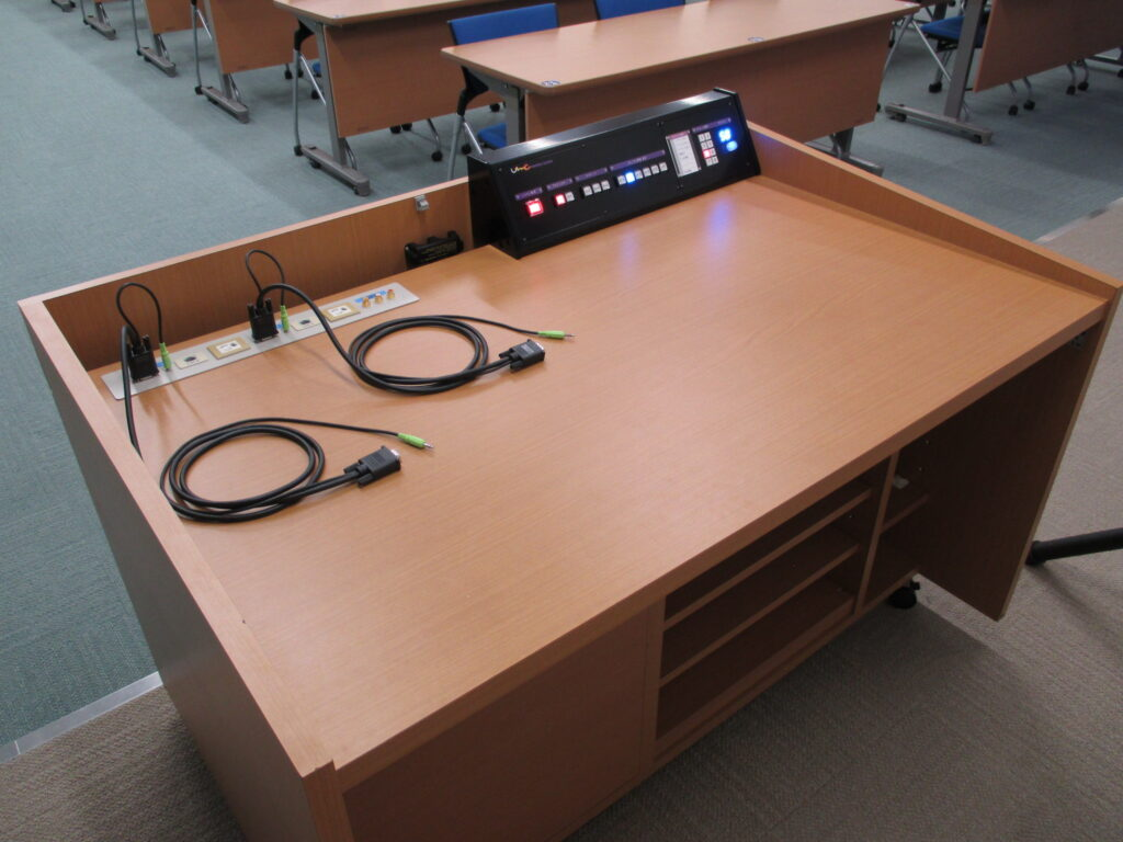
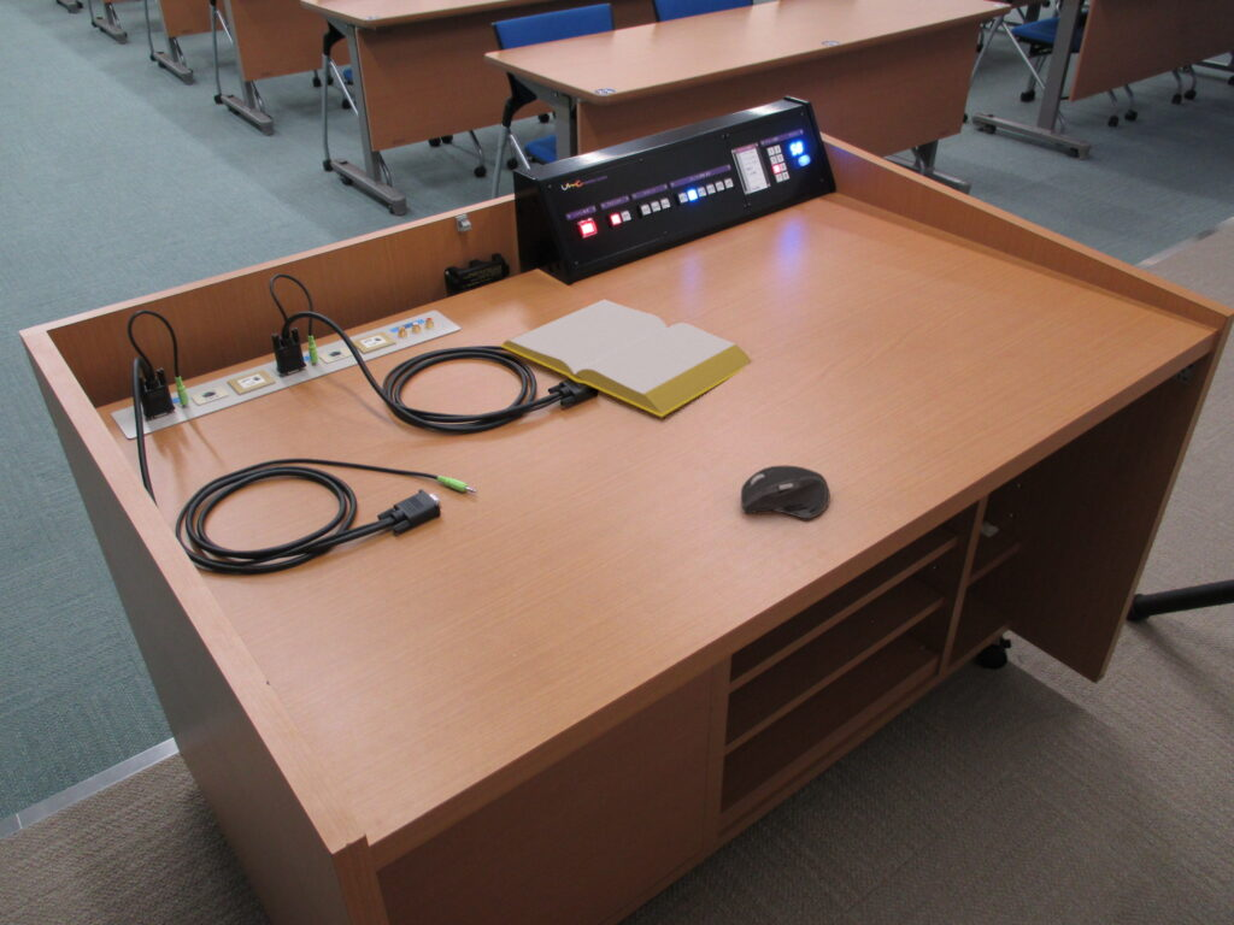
+ computer mouse (787, 488)
+ notepad (625, 348)
